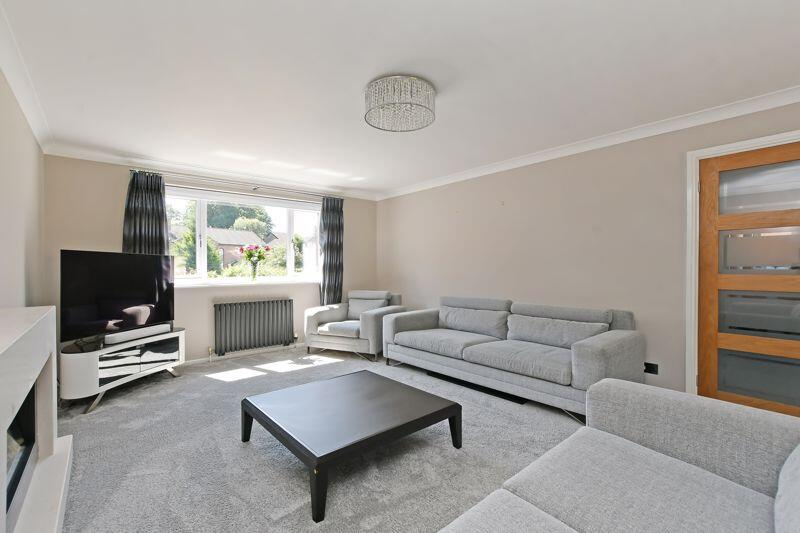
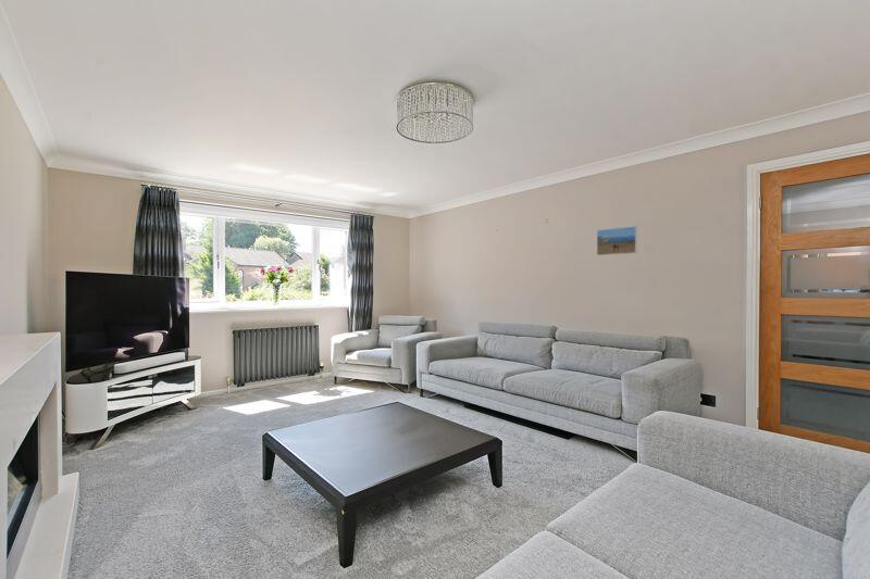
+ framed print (616, 241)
